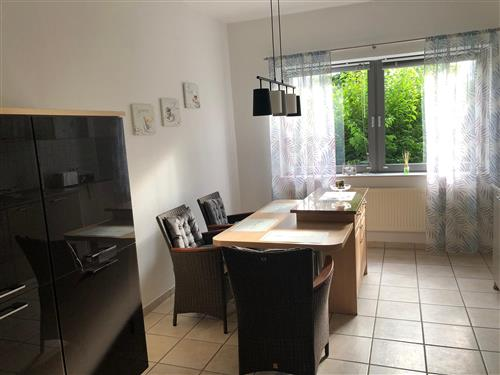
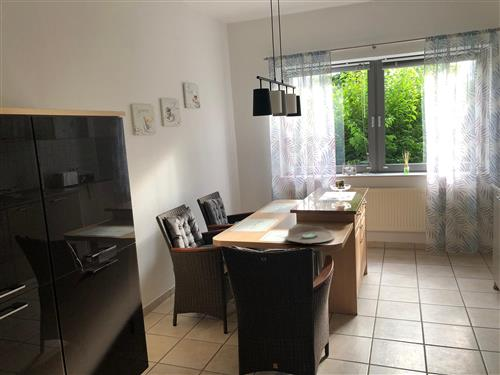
+ decorative bowl (309, 233)
